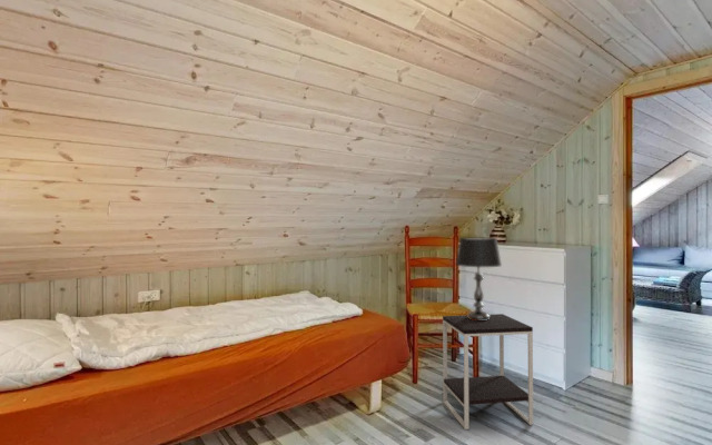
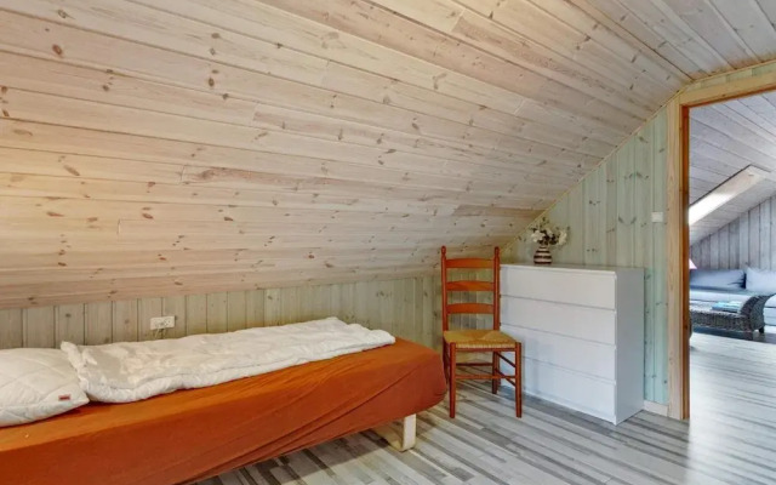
- table lamp (478, 278)
- side table (486, 376)
